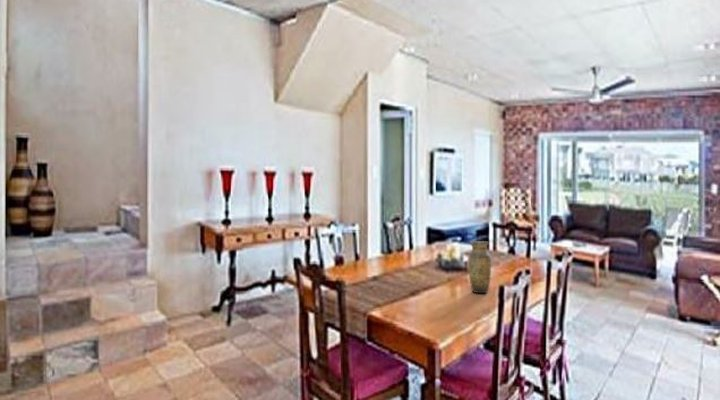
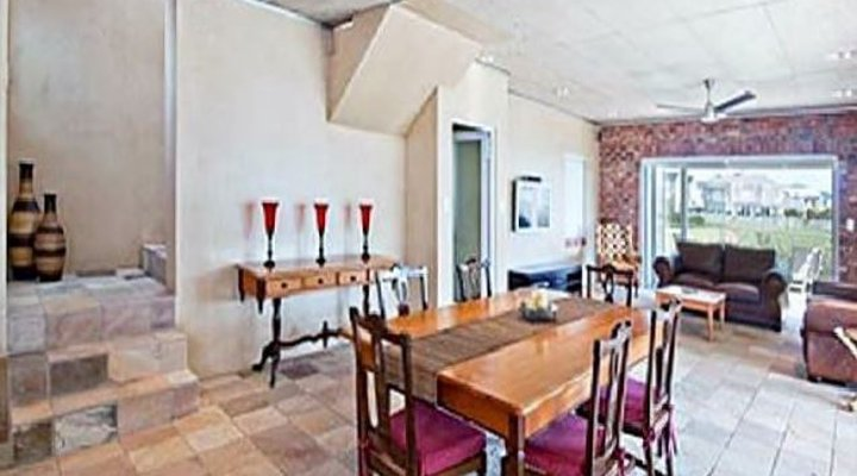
- vase (479, 266)
